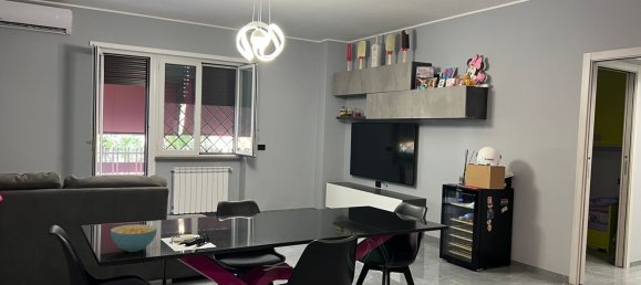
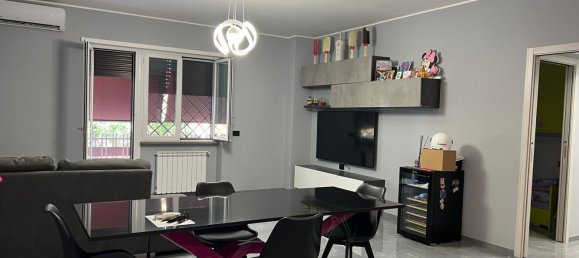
- cereal bowl (133, 239)
